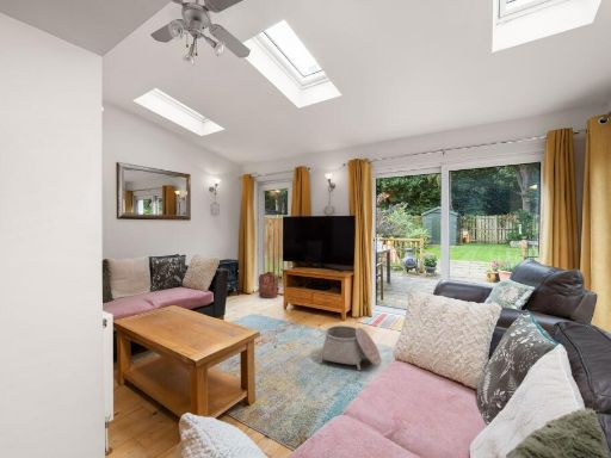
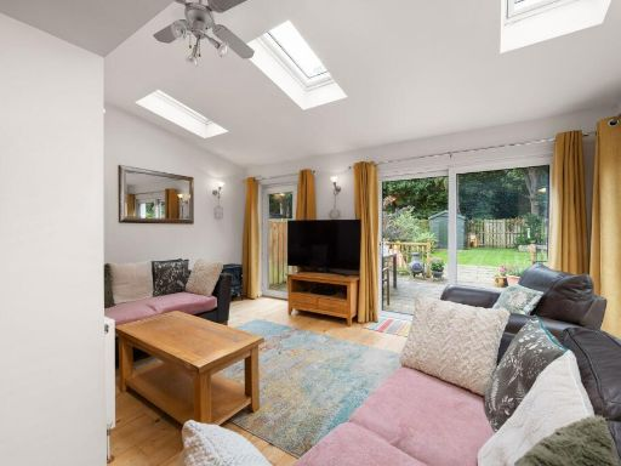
- backpack (267, 284)
- basket (351, 344)
